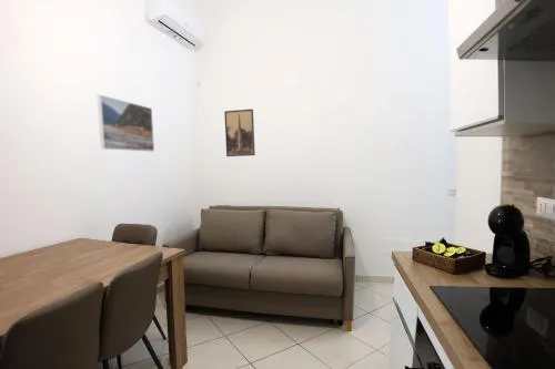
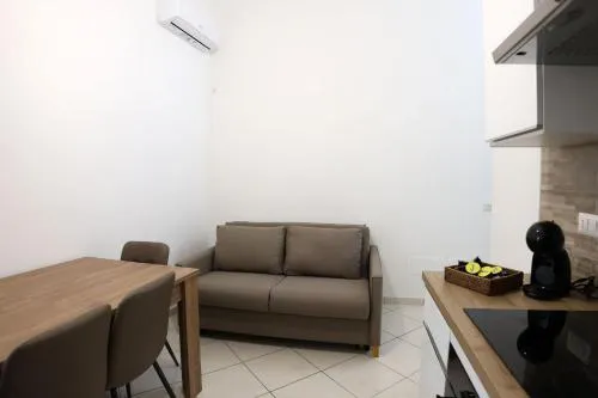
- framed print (129, 126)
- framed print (239, 133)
